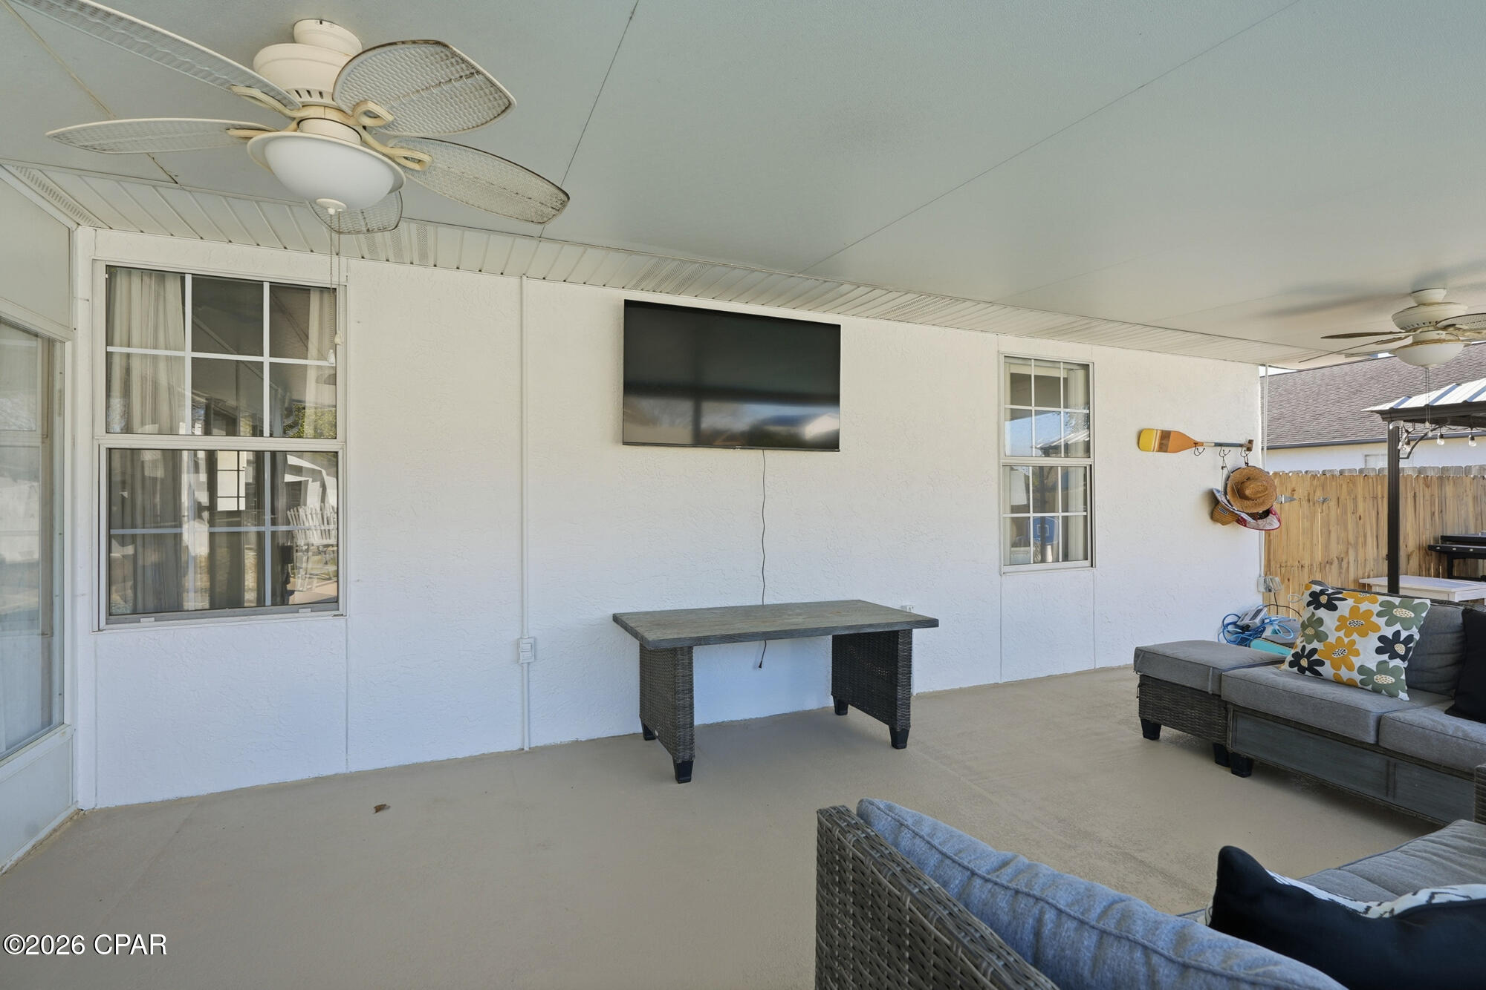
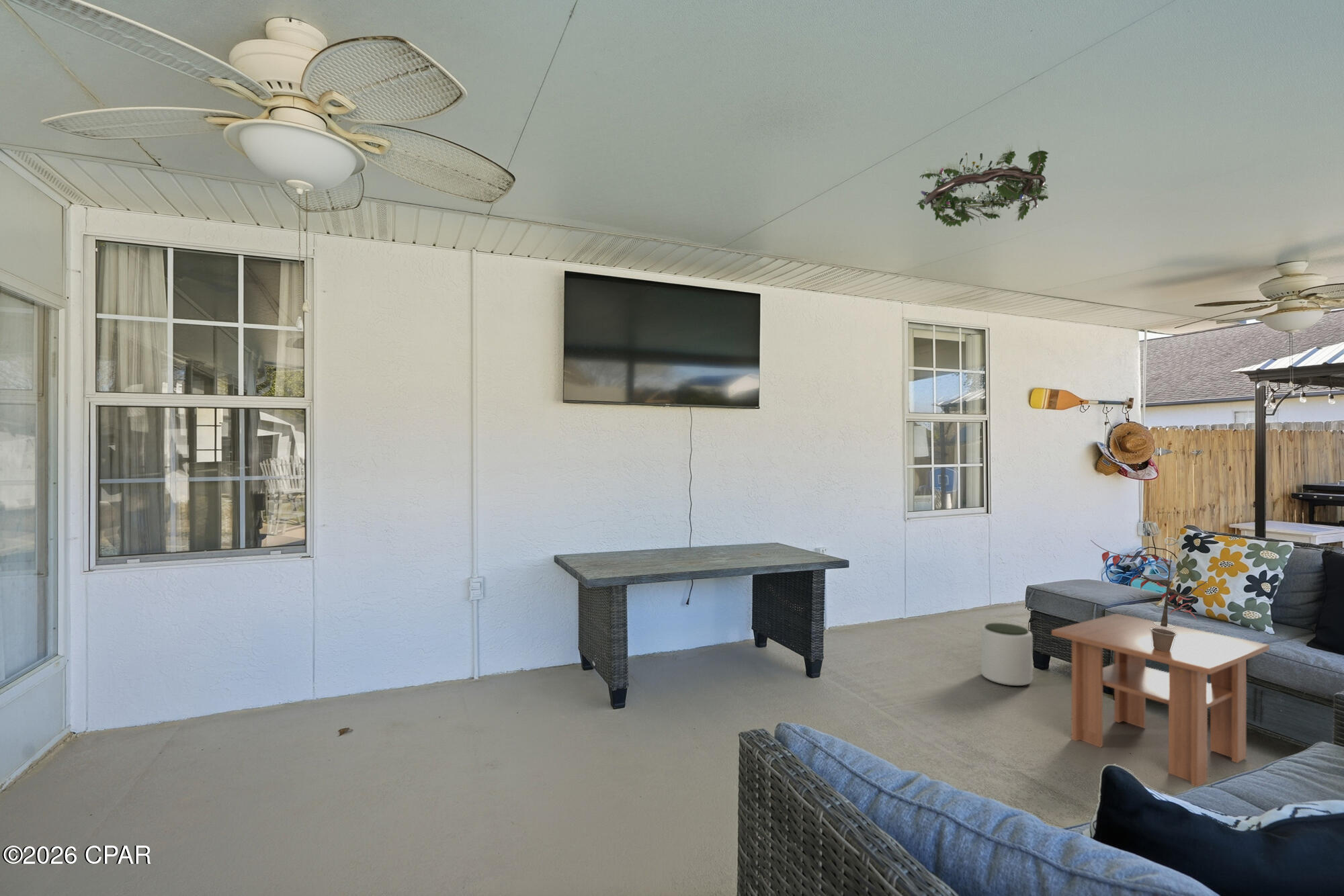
+ plant pot (1006, 654)
+ wreath (980, 191)
+ potted plant (1140, 590)
+ coffee table (1156, 692)
